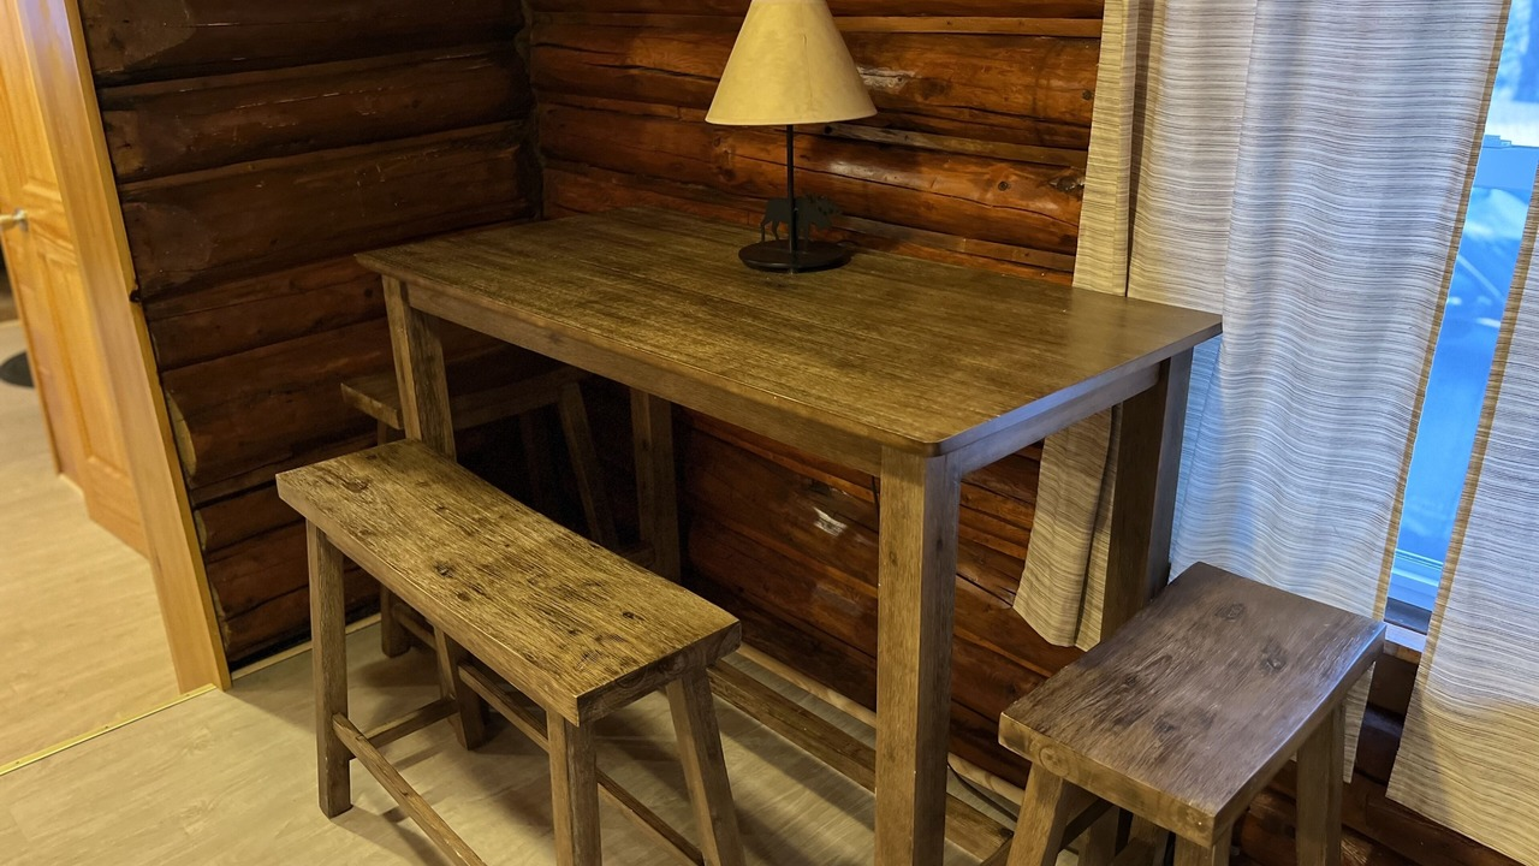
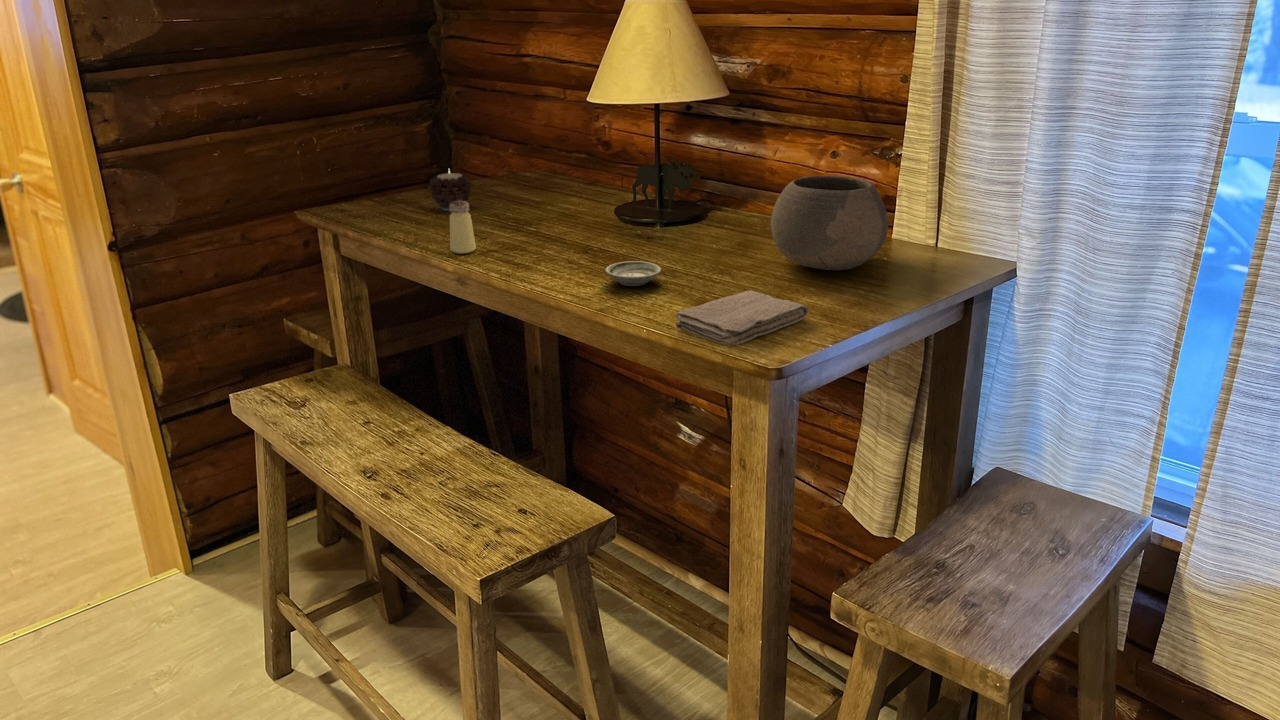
+ saucer (633, 275)
+ candle (450, 188)
+ bowl (828, 224)
+ saltshaker (461, 226)
+ washcloth (740, 314)
